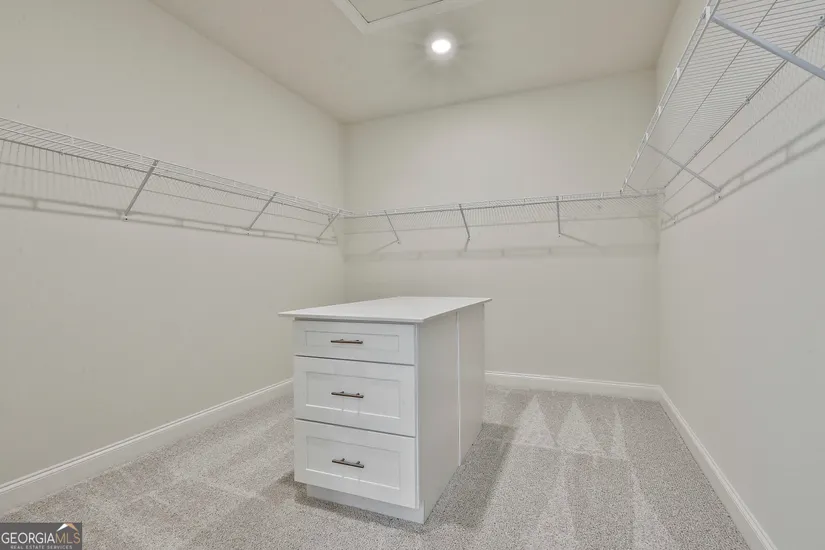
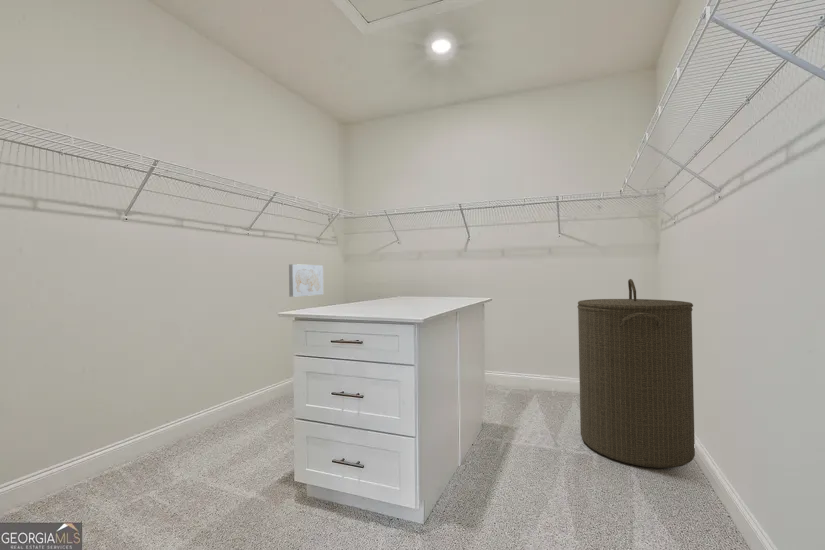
+ wall art (306, 280)
+ laundry hamper (632, 361)
